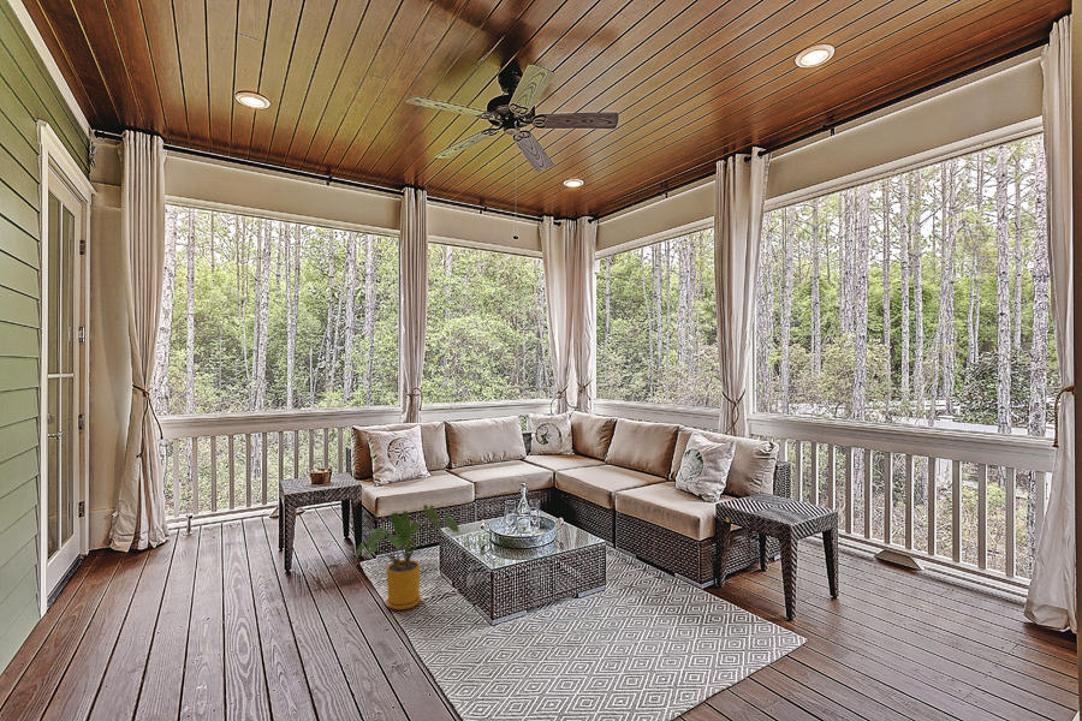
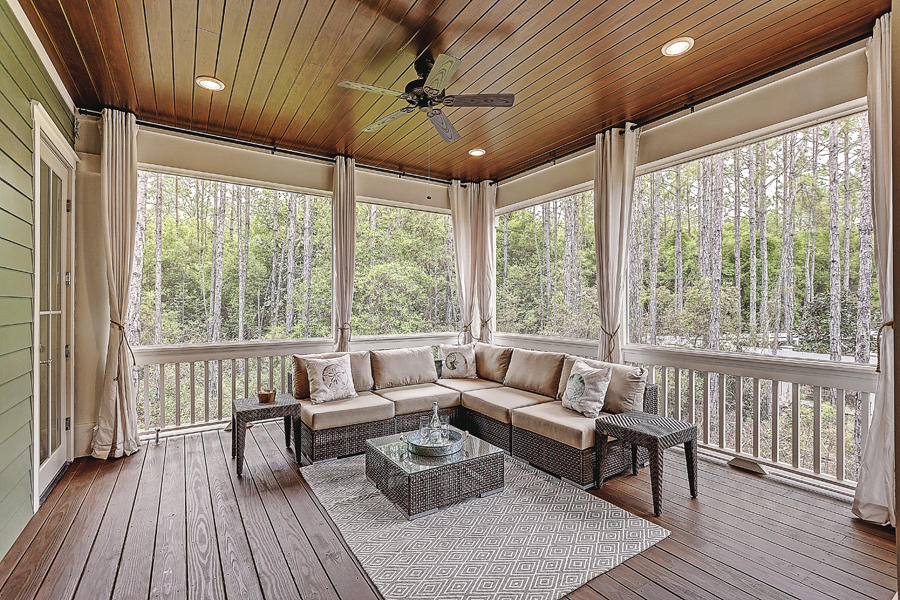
- house plant (405, 555)
